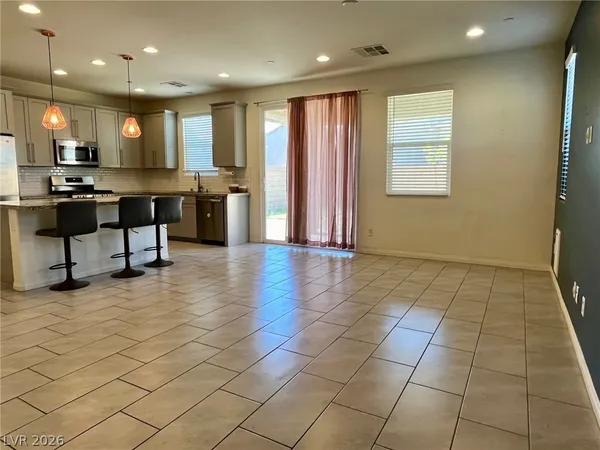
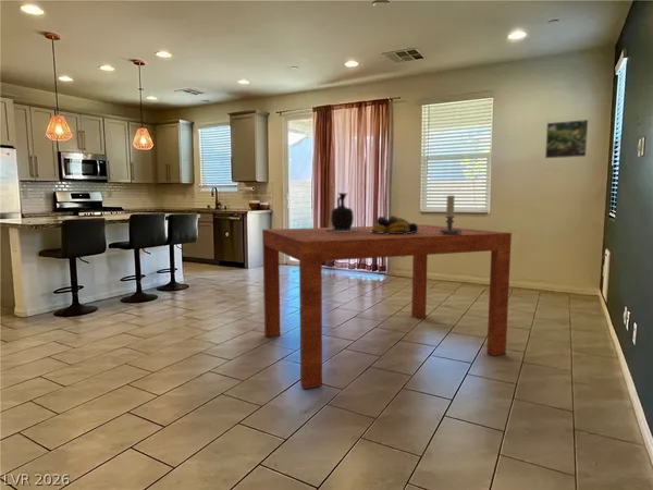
+ vase (342, 211)
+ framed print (566, 139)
+ fruit bowl (393, 223)
+ dining table (378, 257)
+ candle holder (452, 213)
